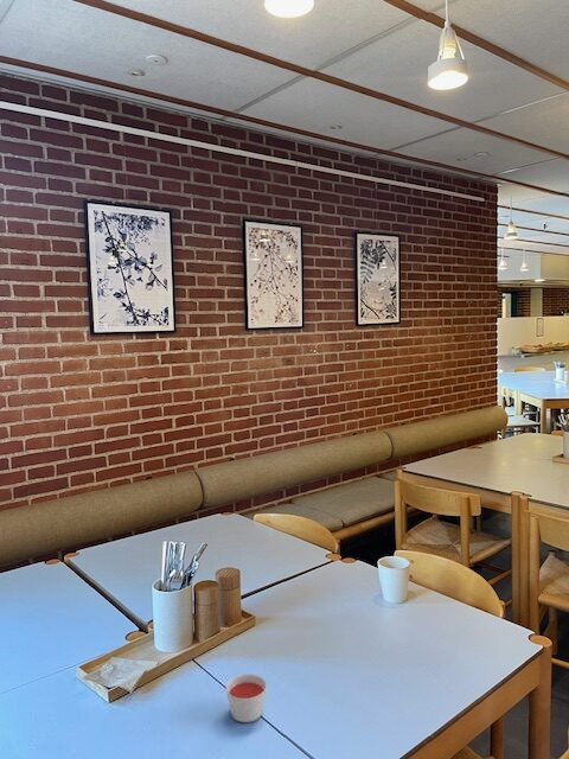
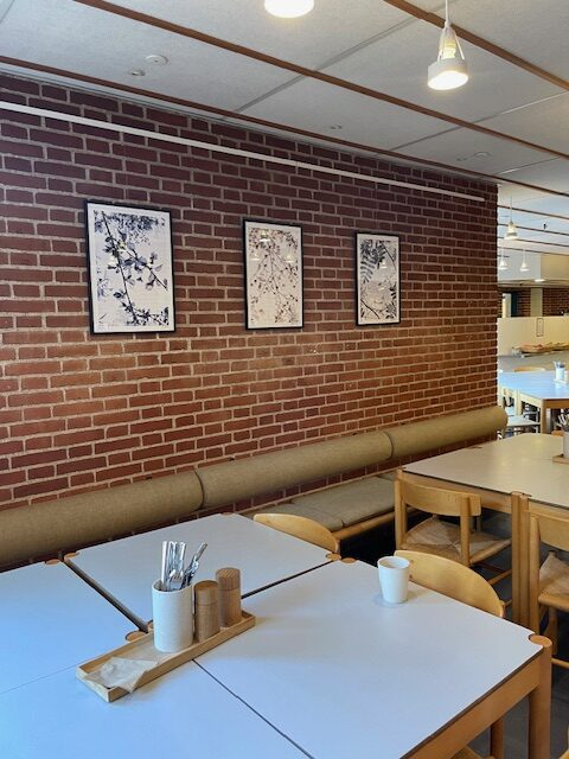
- candle (247, 699)
